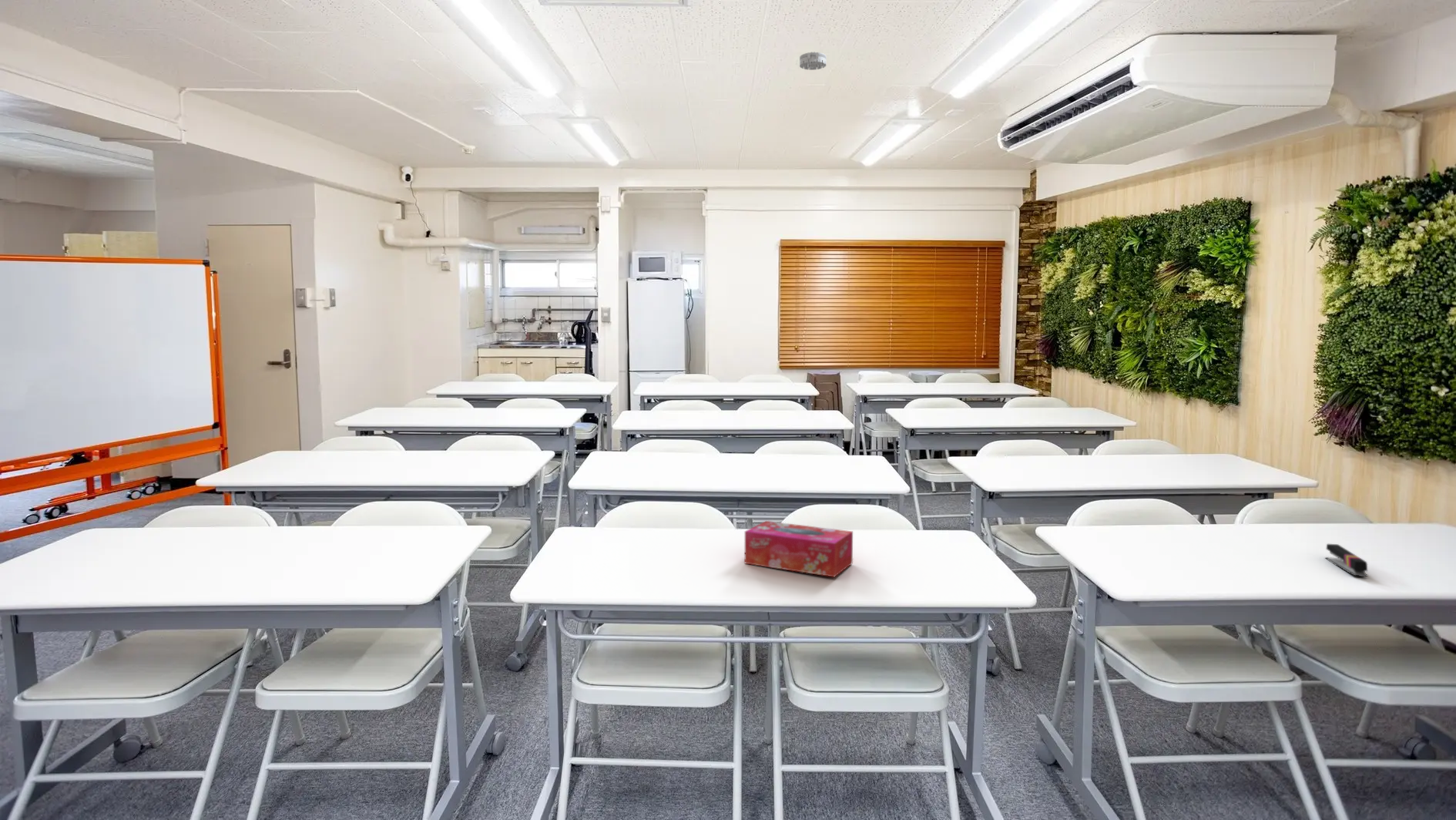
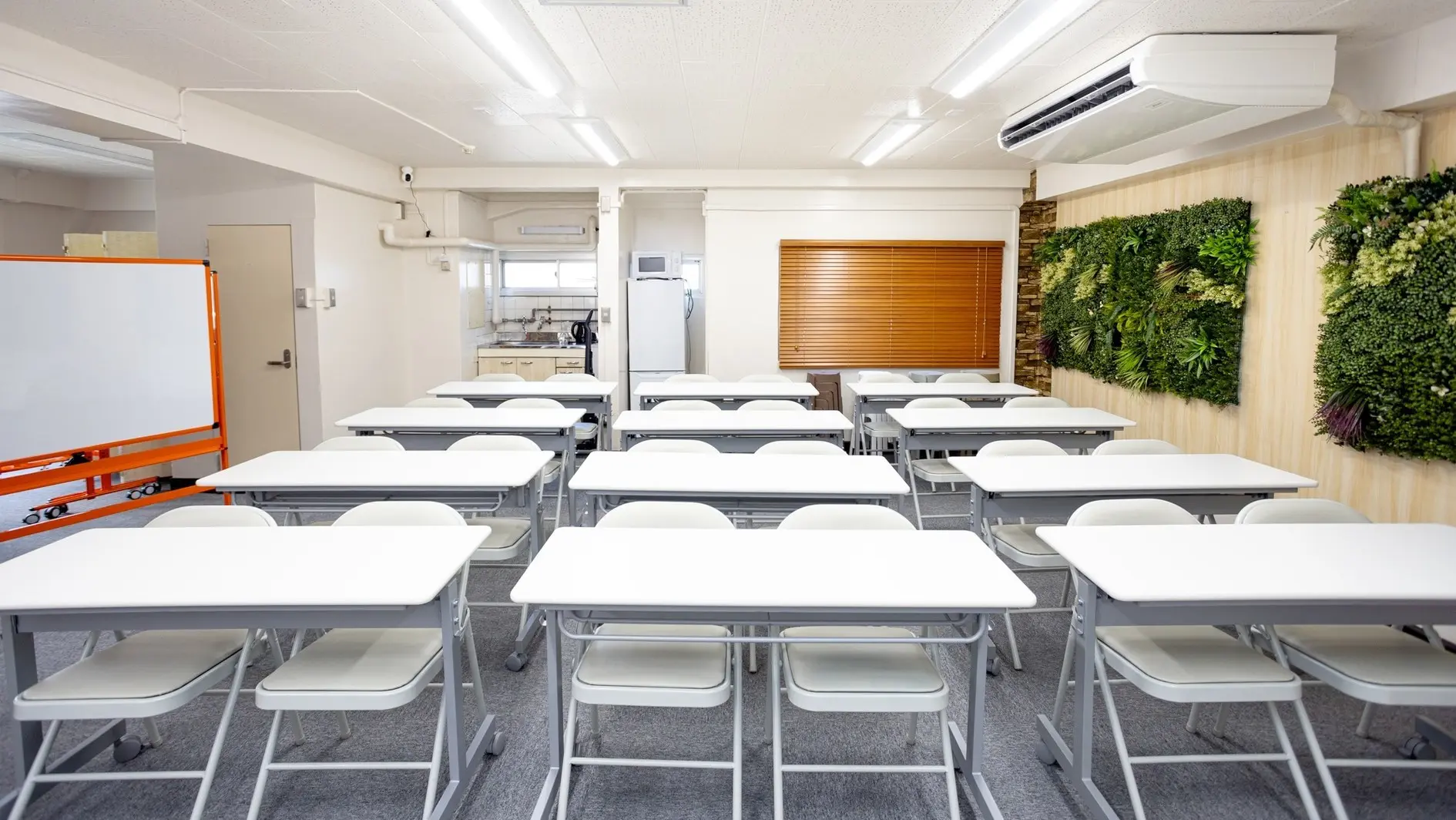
- stapler (1346, 559)
- tissue box (798, 547)
- smoke detector (813, 60)
